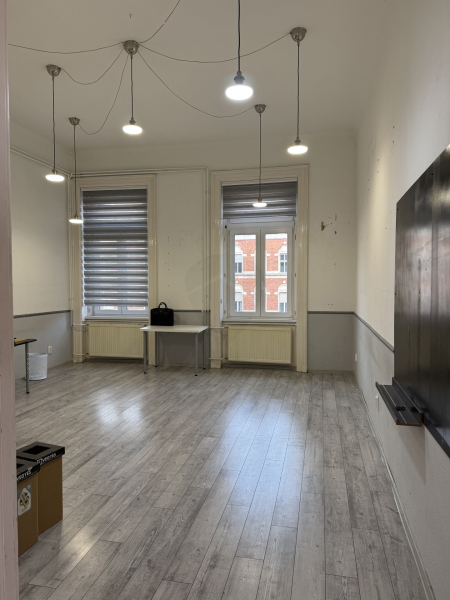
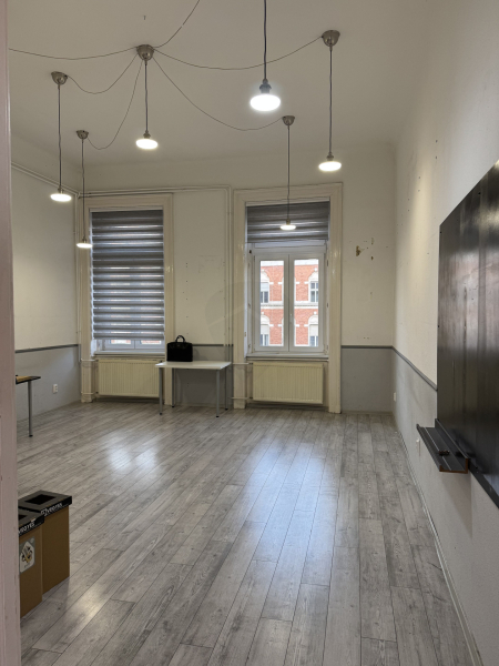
- waste bin (36, 365)
